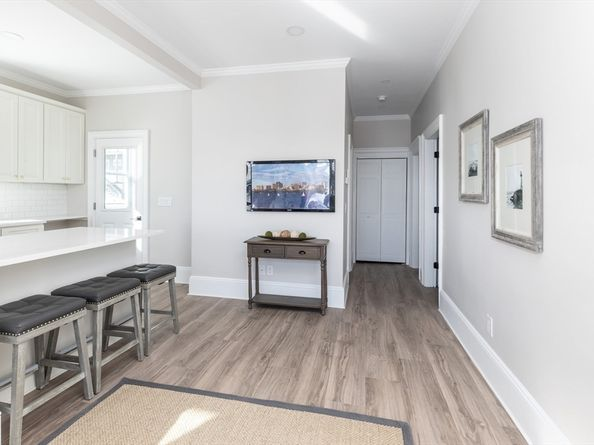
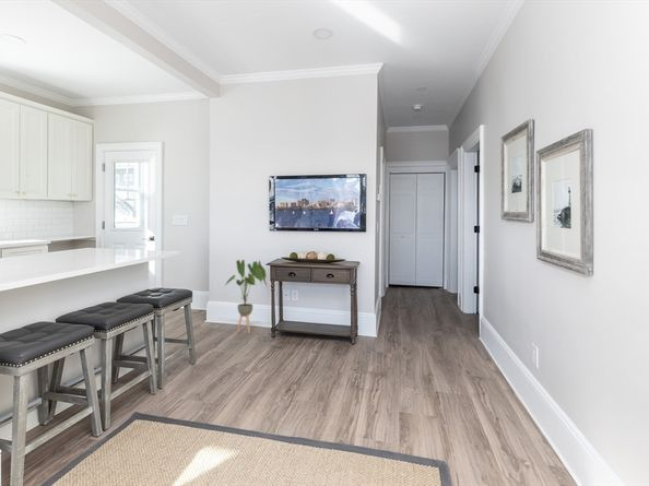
+ house plant (247, 295)
